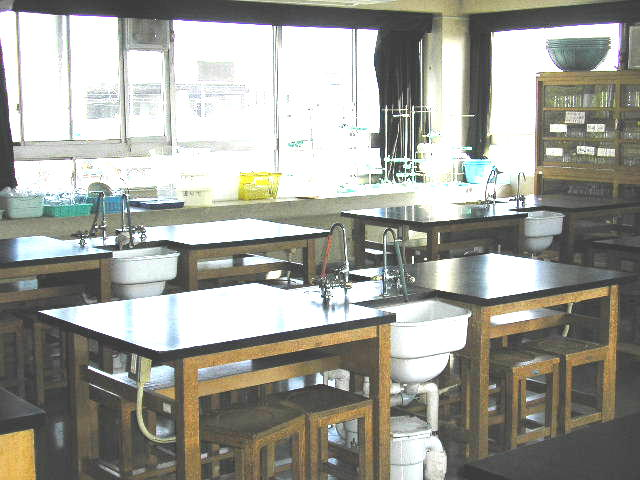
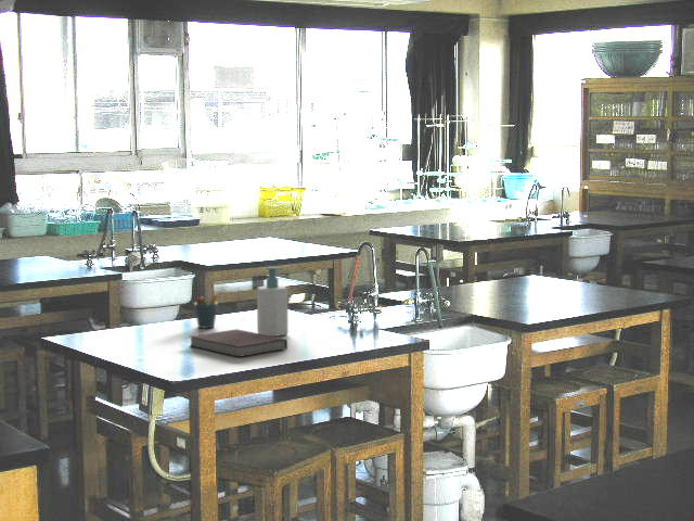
+ notebook (237, 342)
+ soap bottle (272, 301)
+ pen holder (206, 308)
